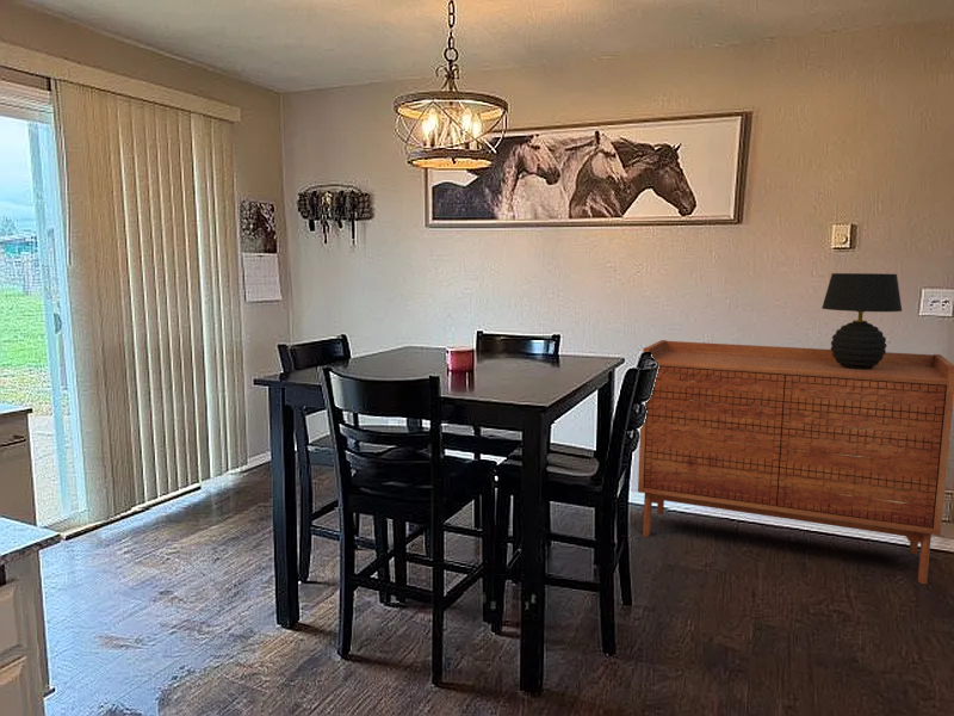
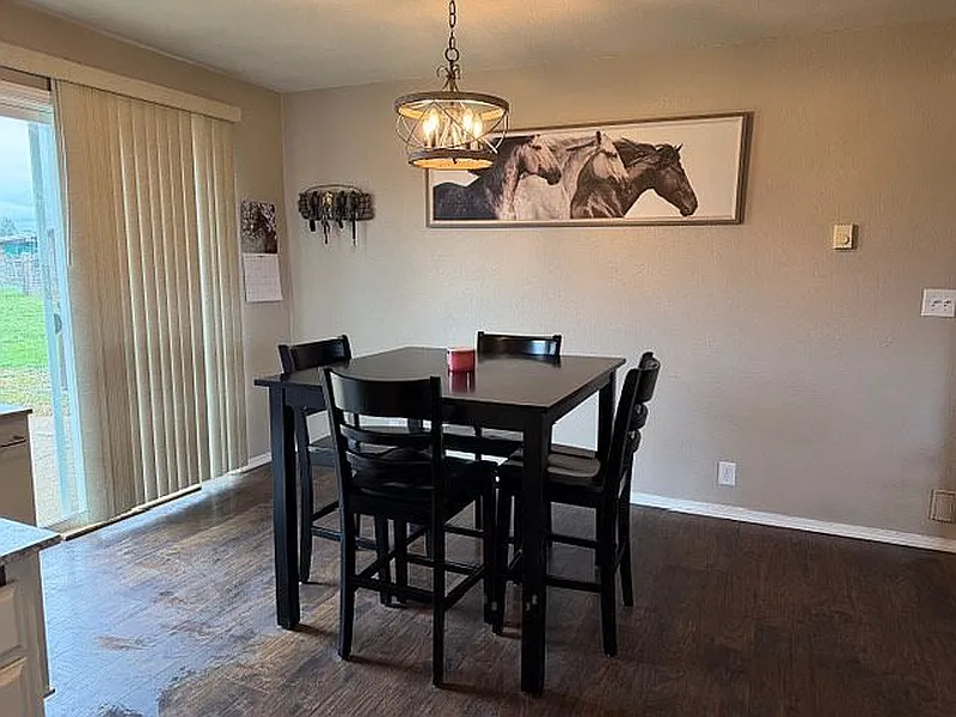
- table lamp (860, 320)
- sideboard (781, 449)
